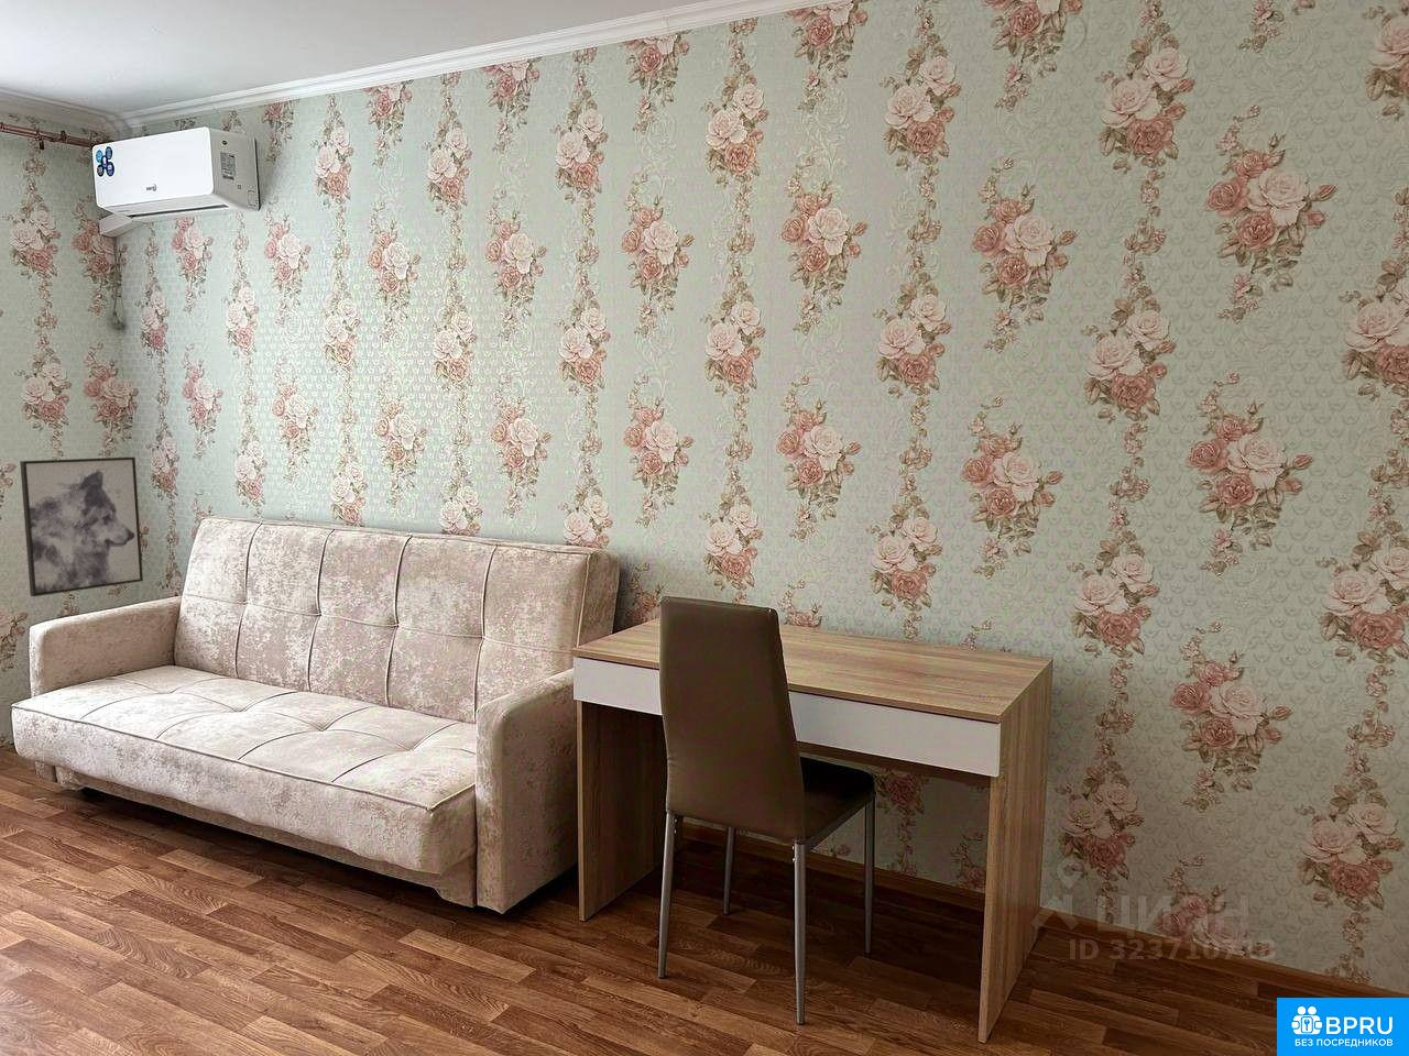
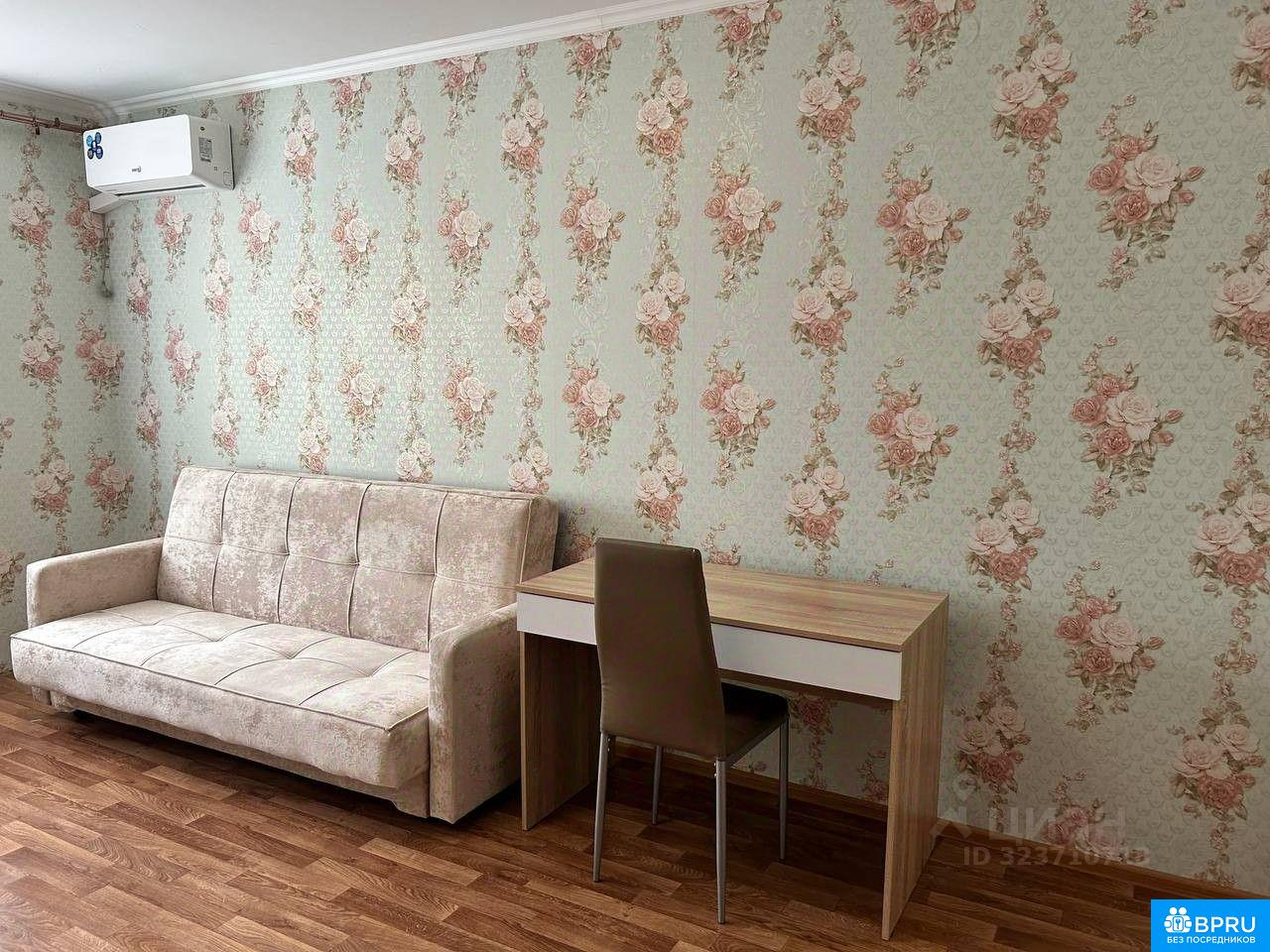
- wall art (83, 524)
